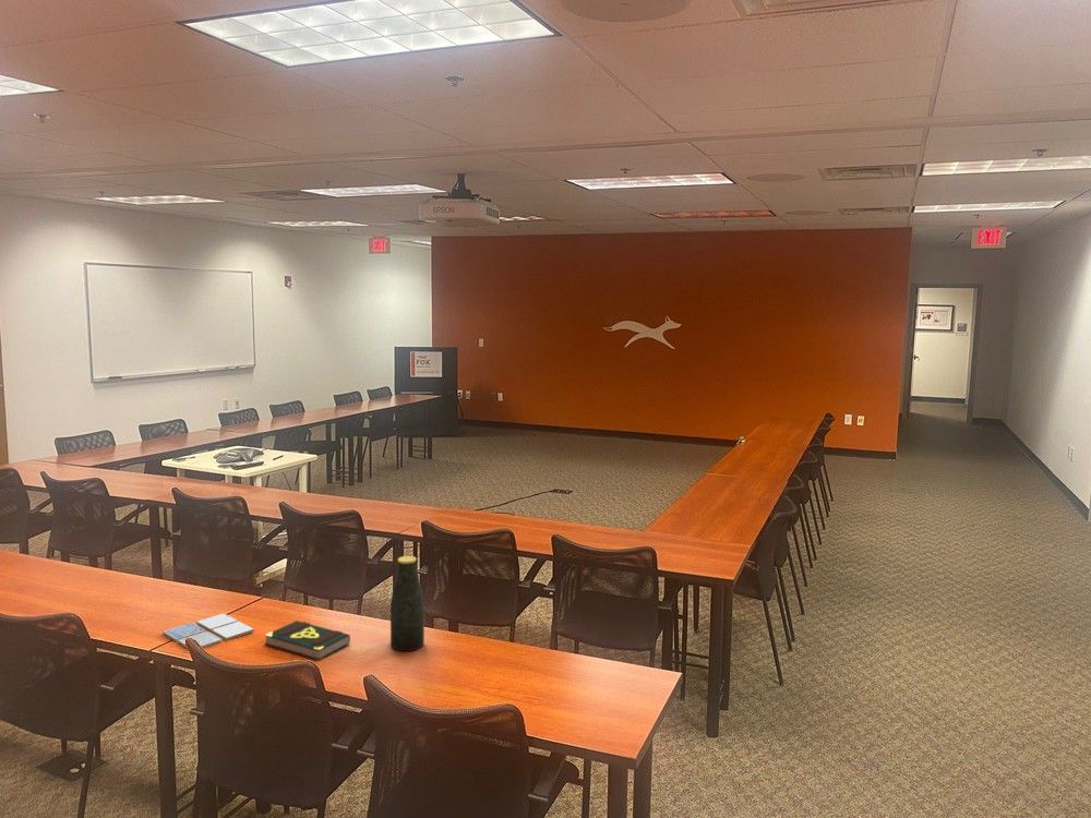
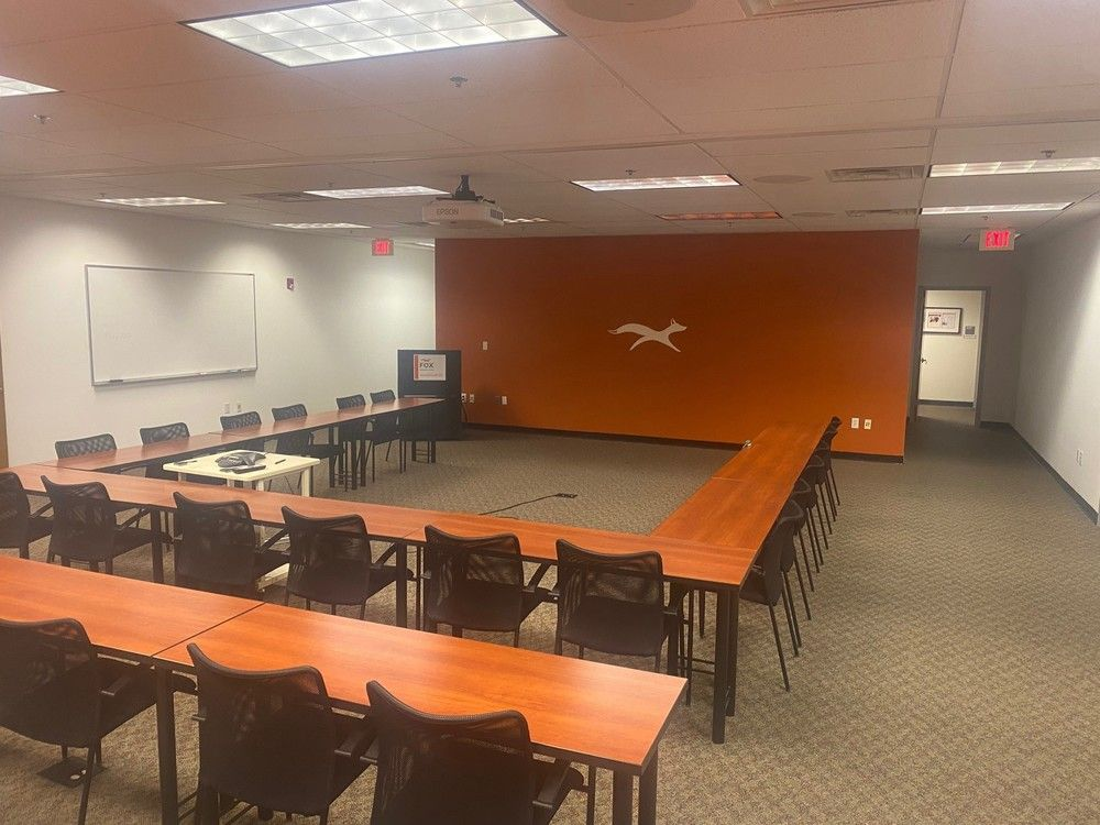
- book (308, 638)
- bottle (407, 601)
- drink coaster (208, 631)
